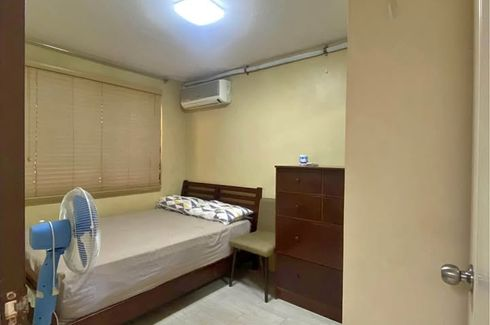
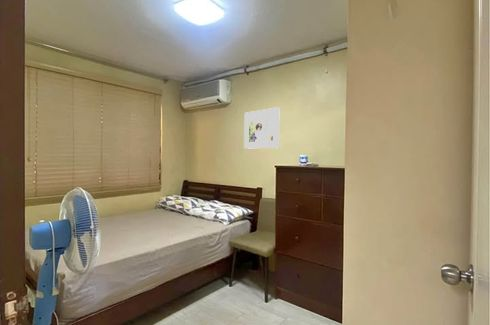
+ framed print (260, 129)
